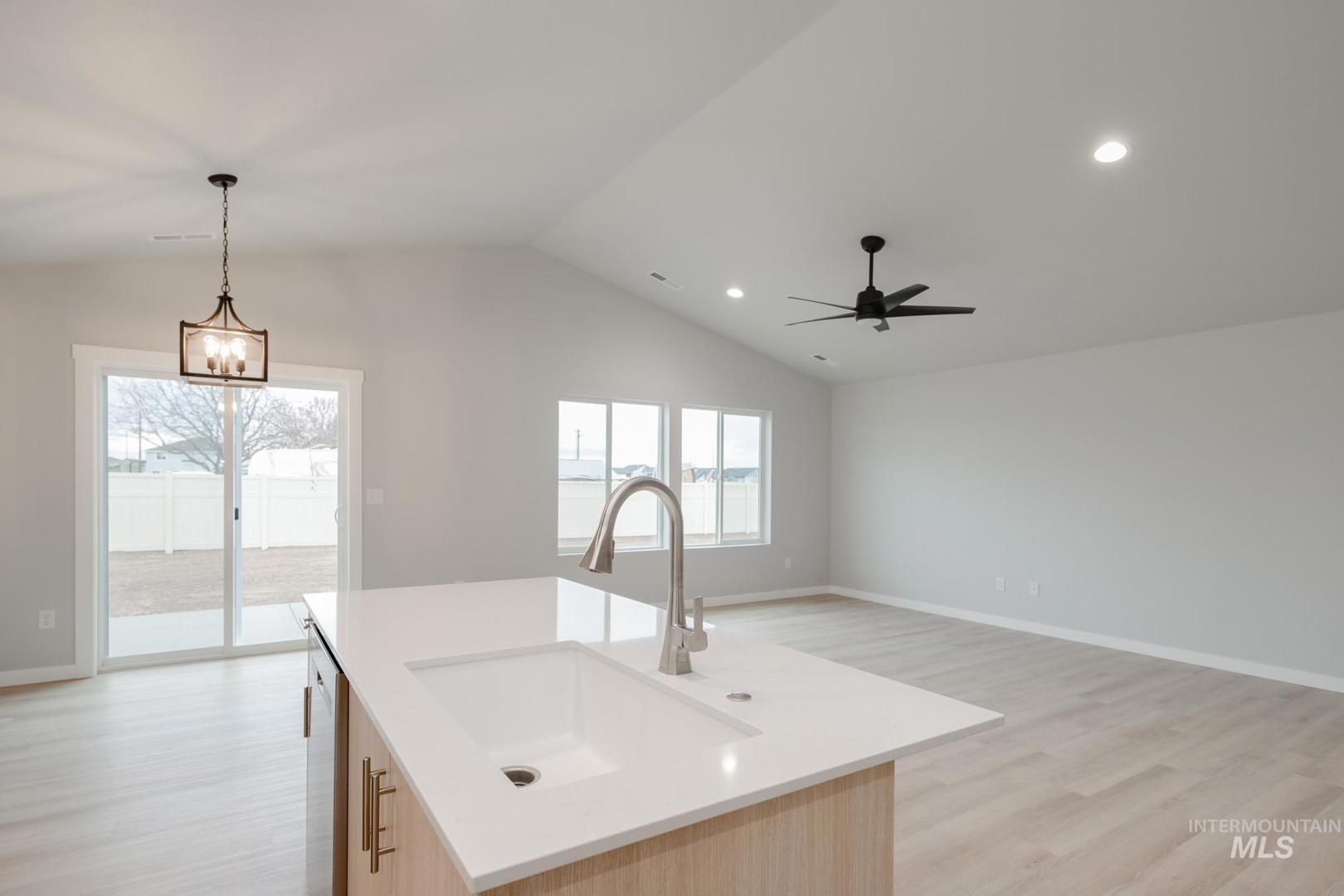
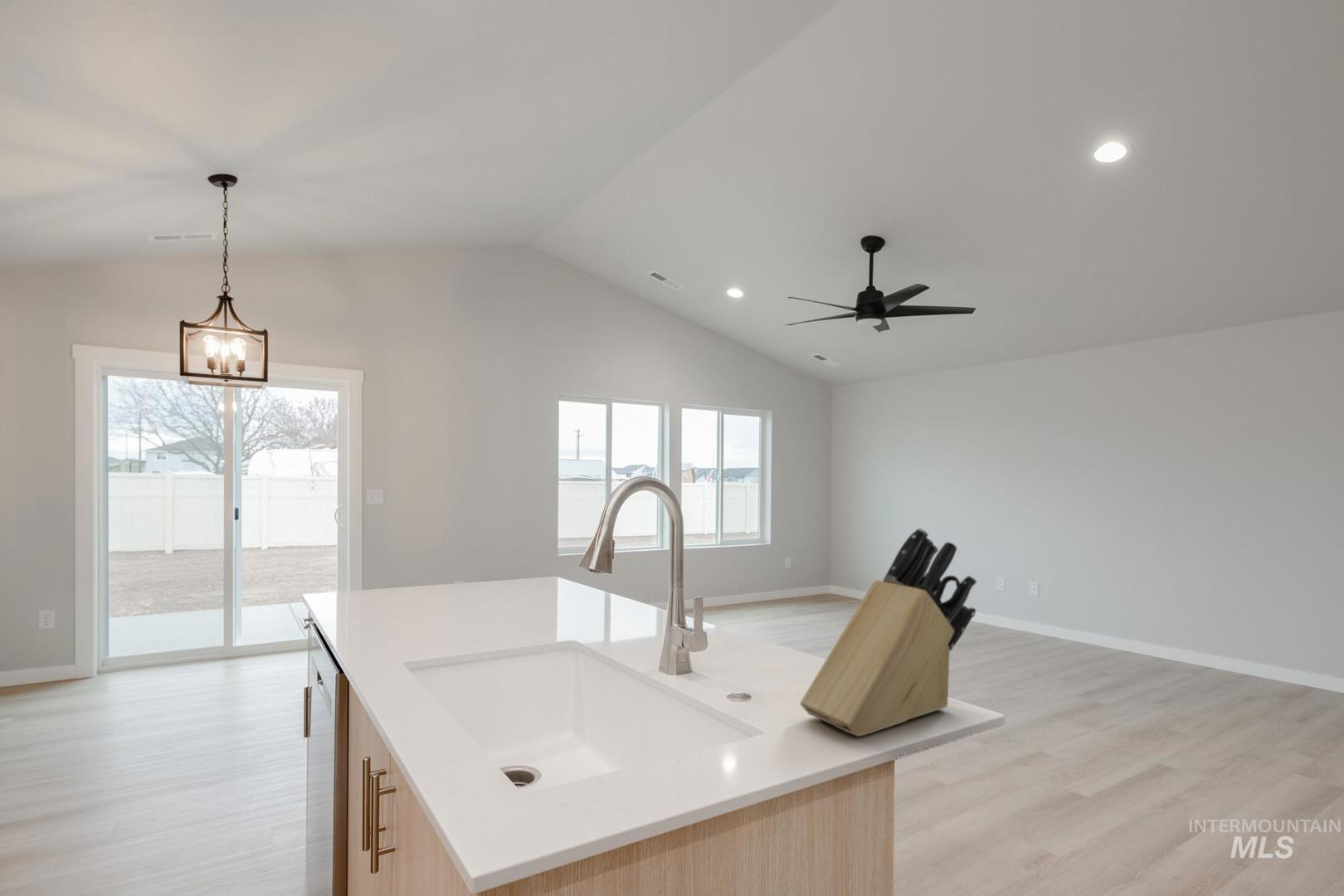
+ knife block (894, 621)
